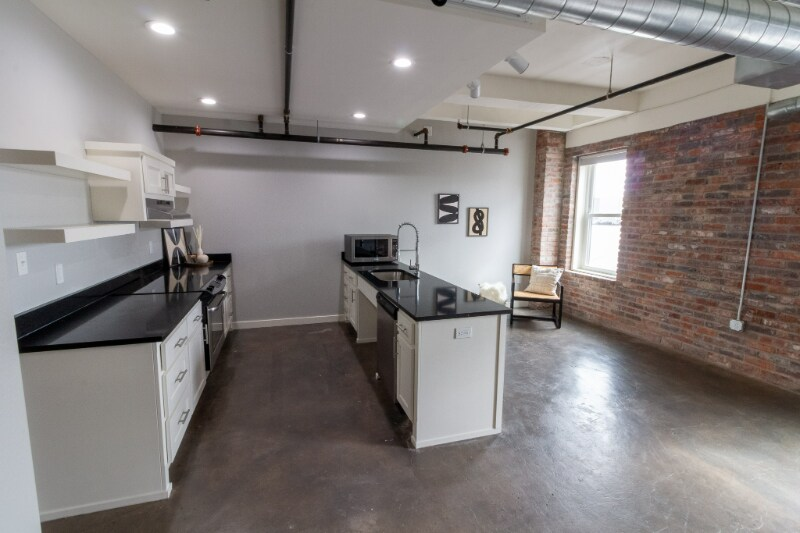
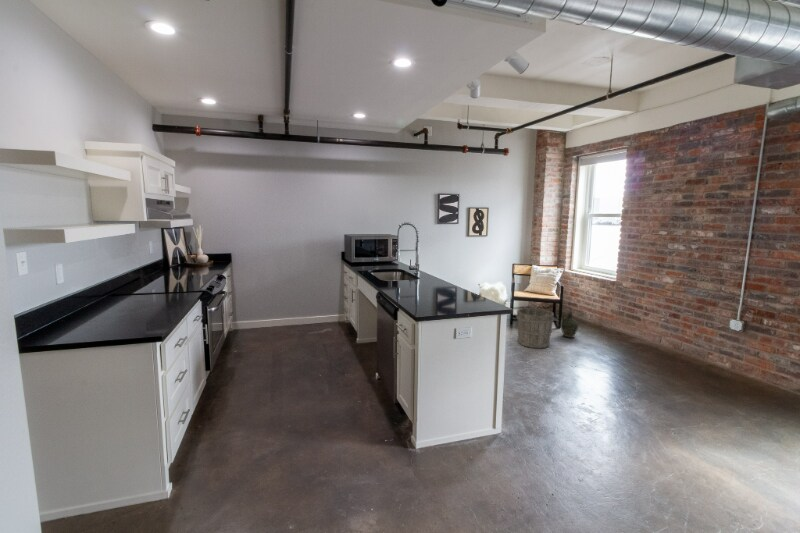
+ bucket (535, 326)
+ ceramic jug (569, 324)
